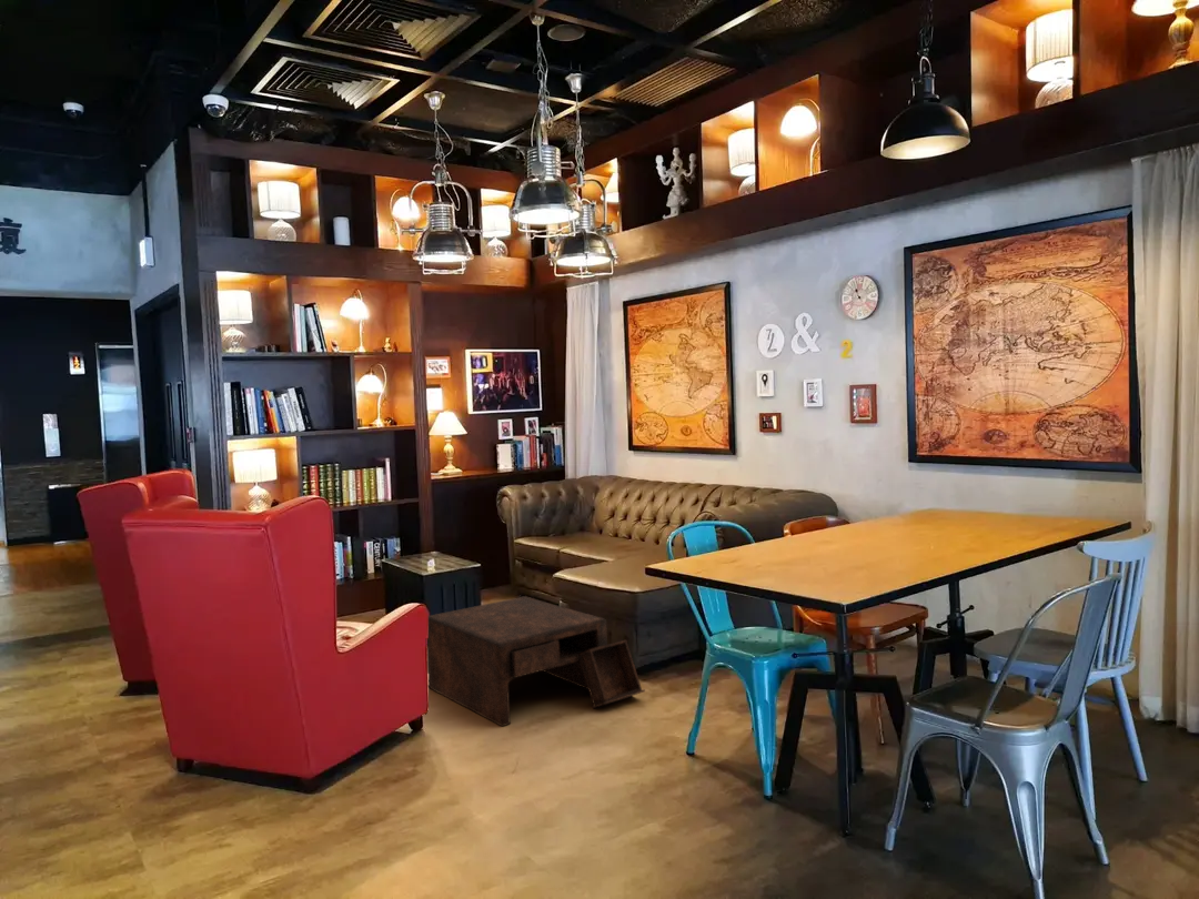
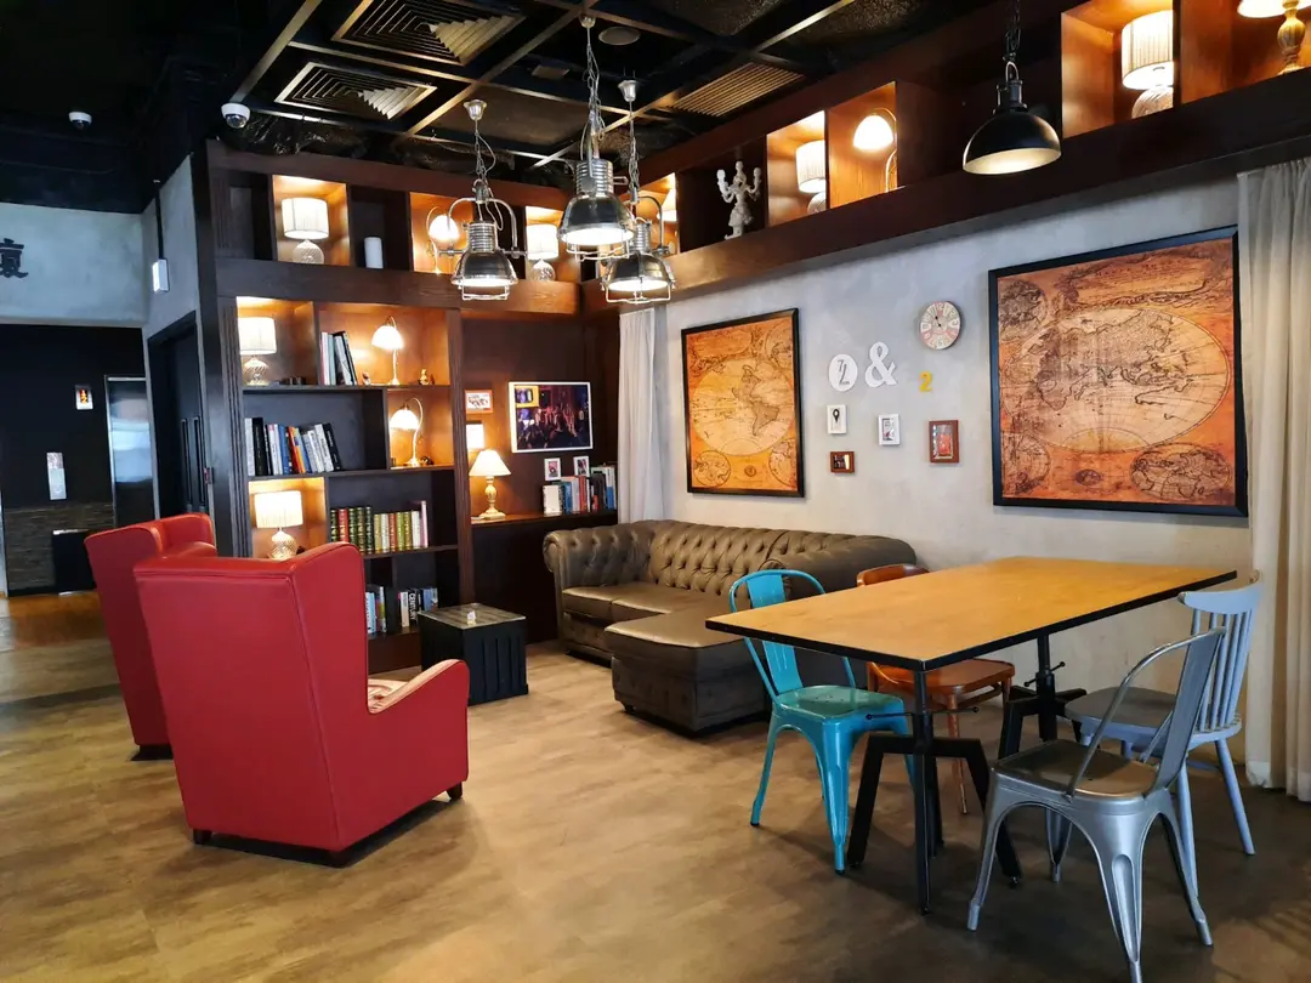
- coffee table (525, 654)
